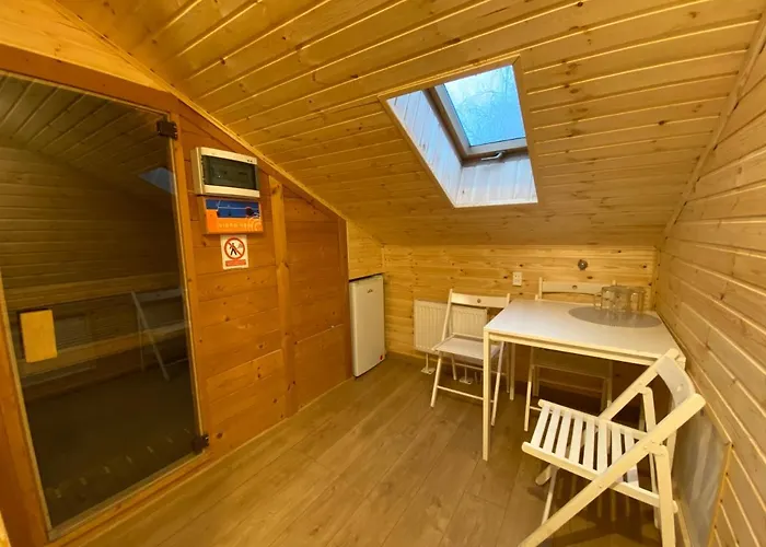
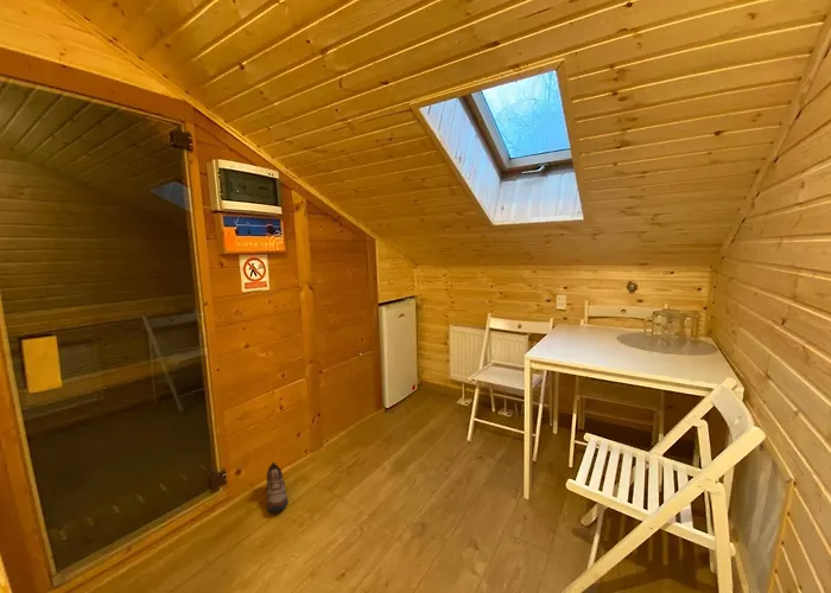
+ shoe (274, 485)
